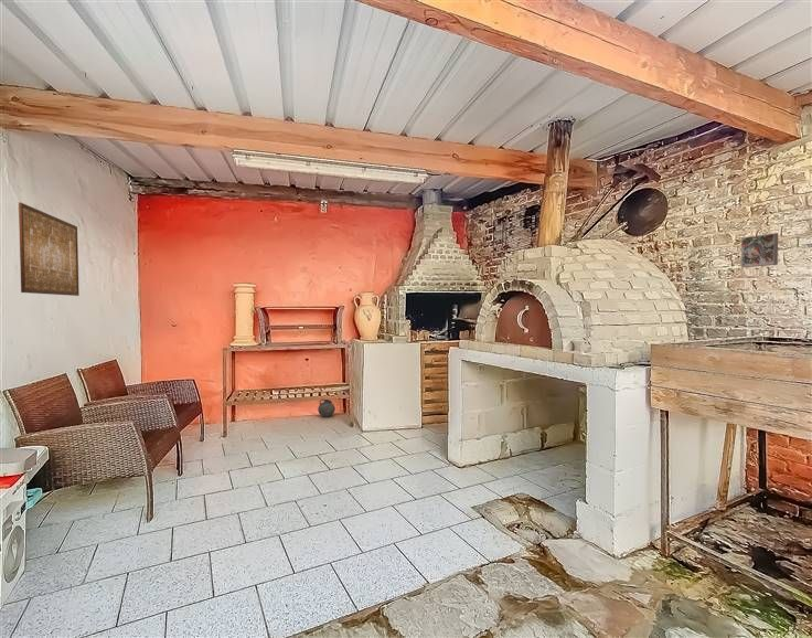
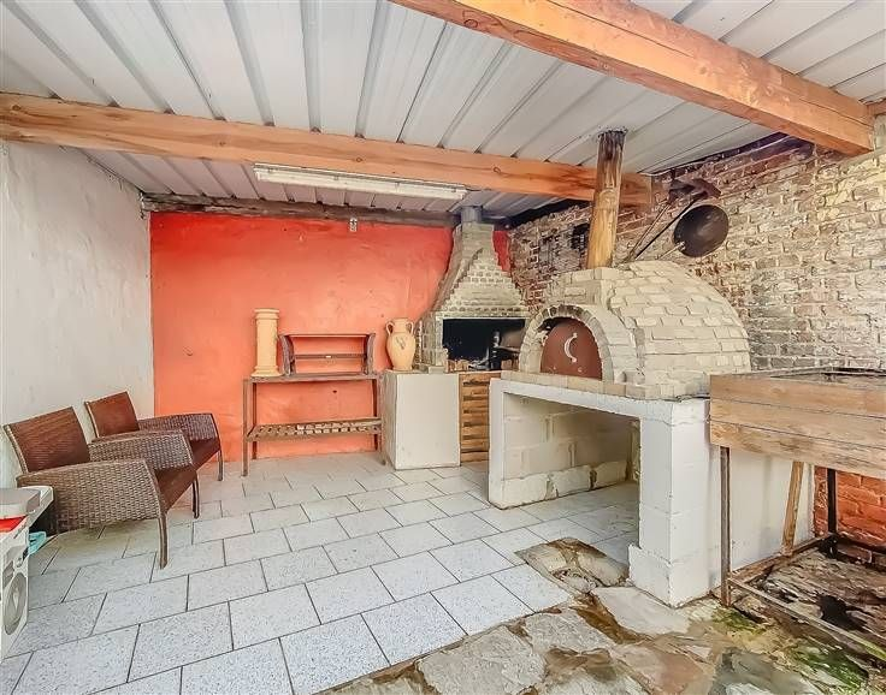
- wall art (52, 255)
- ceramic jug (327, 405)
- decorative tile (758, 251)
